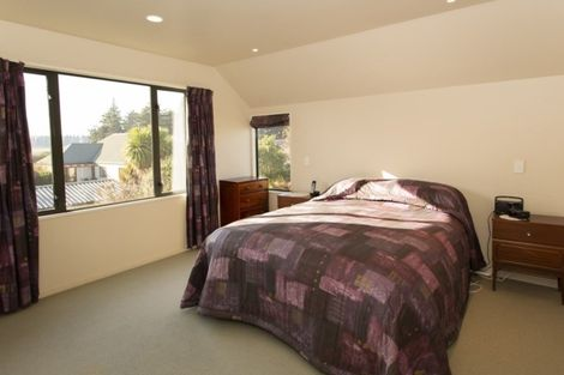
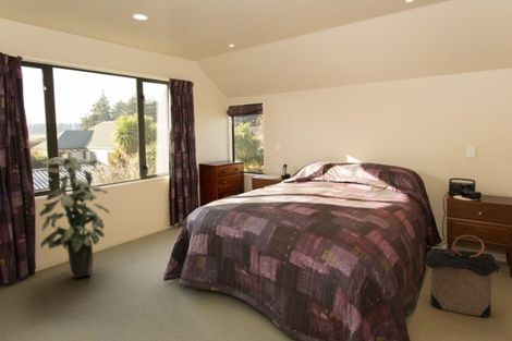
+ laundry hamper (459, 272)
+ indoor plant (73, 214)
